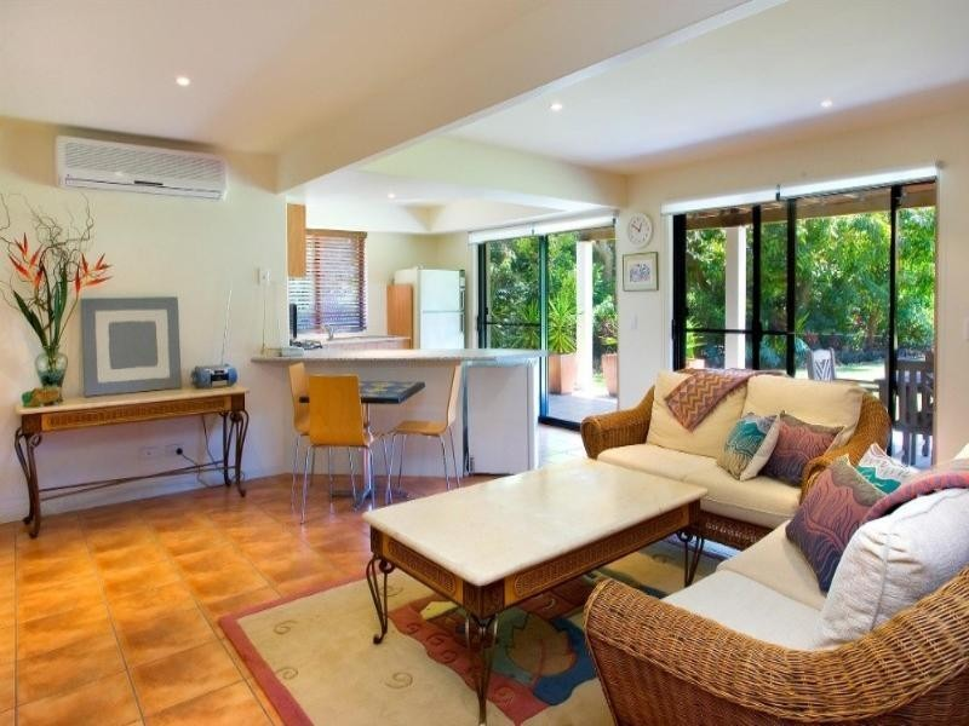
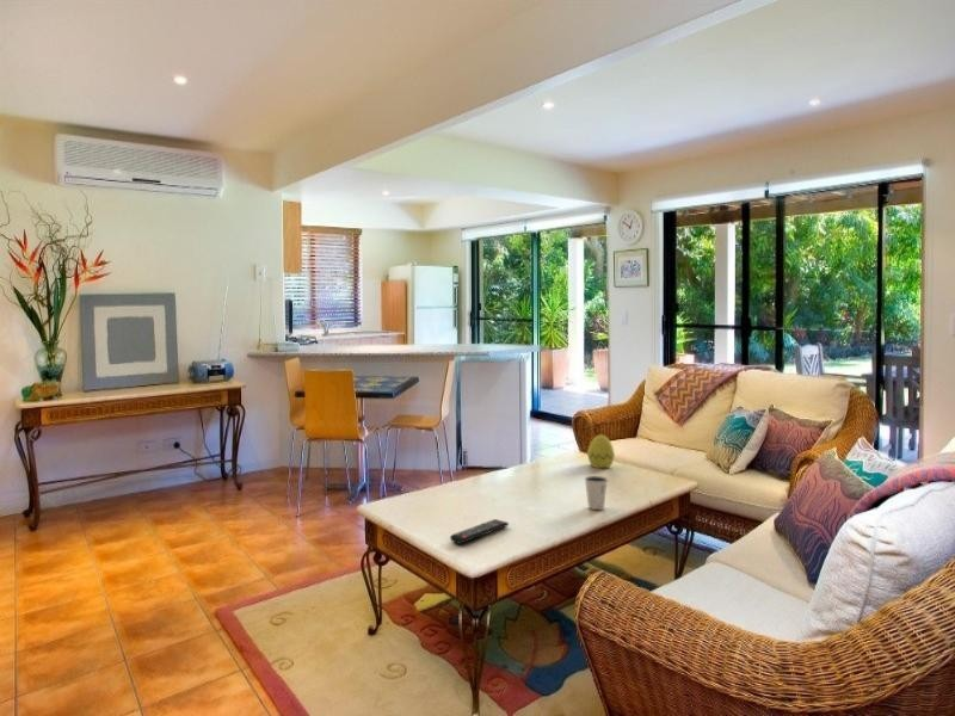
+ dixie cup (596, 493)
+ remote control (480, 531)
+ decorative egg (600, 450)
